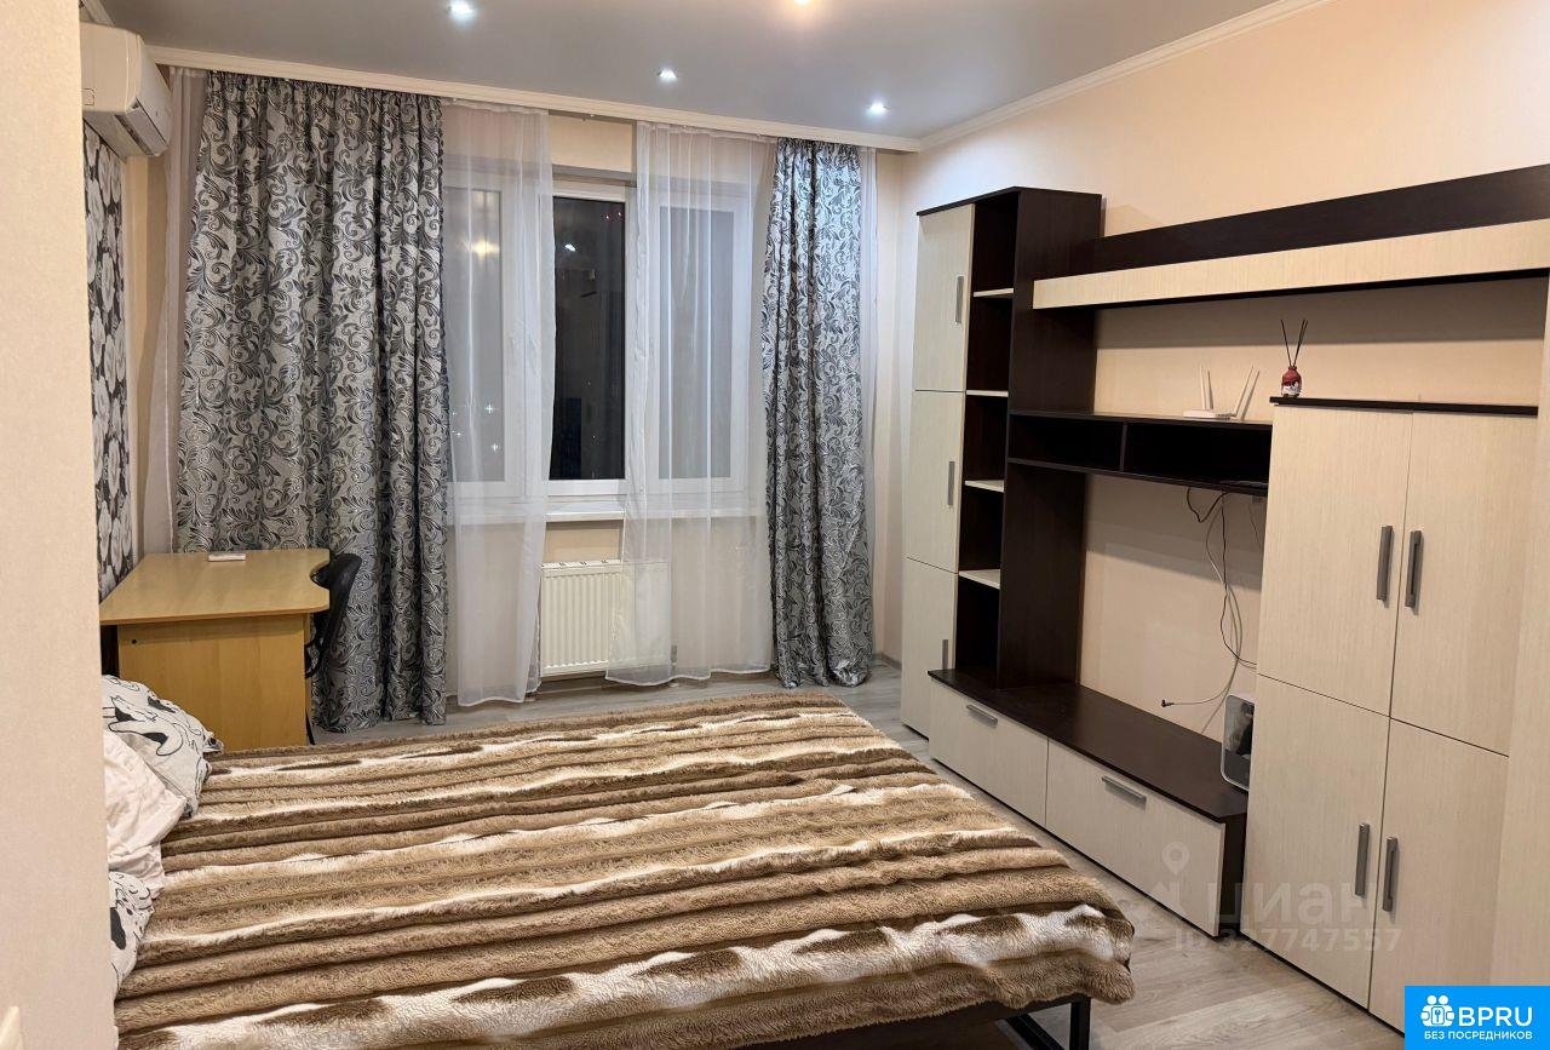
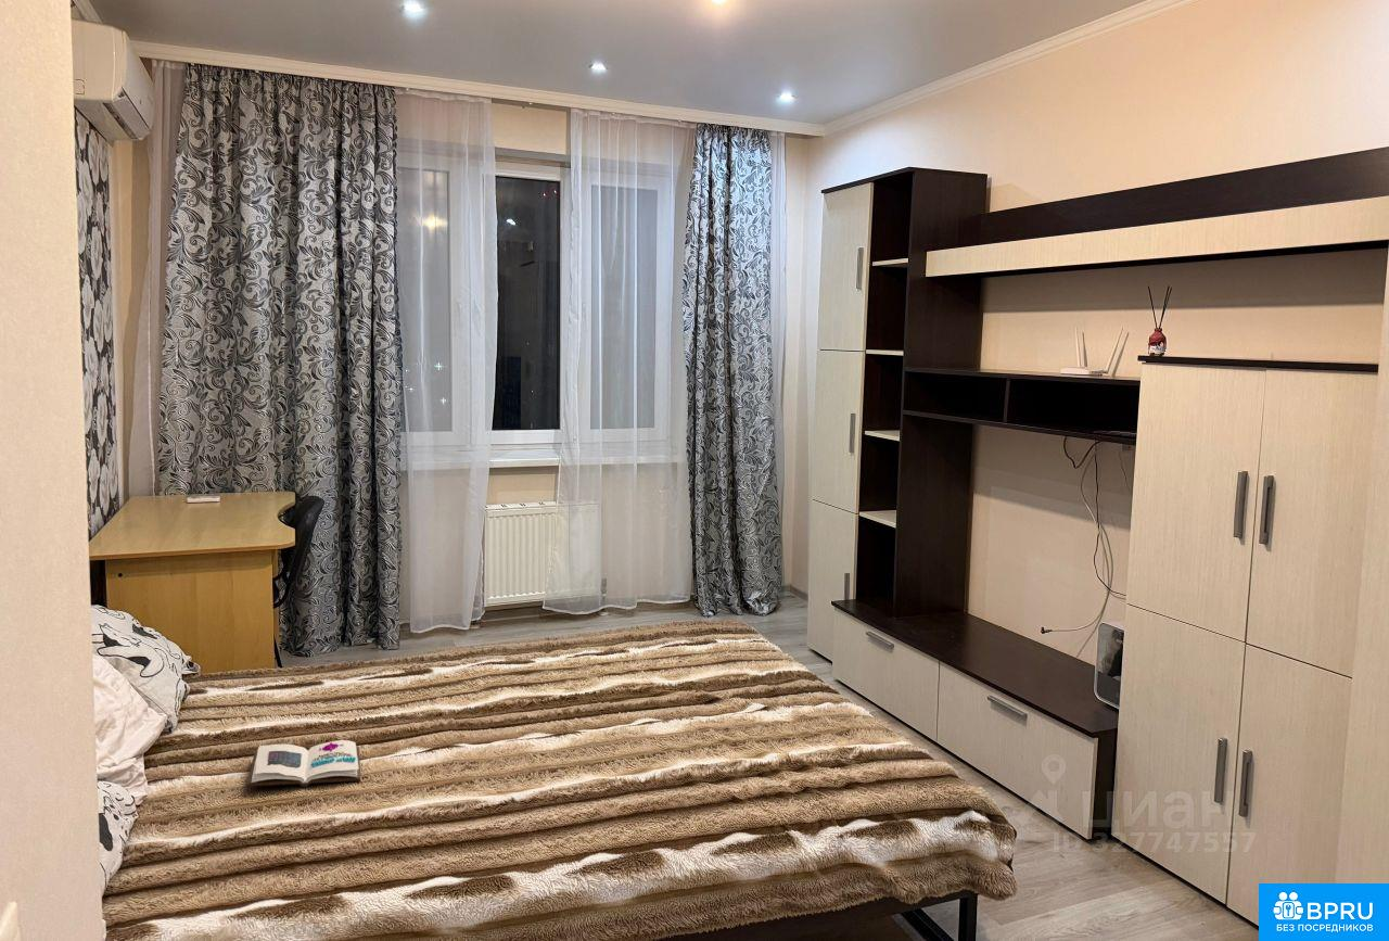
+ book (306, 761)
